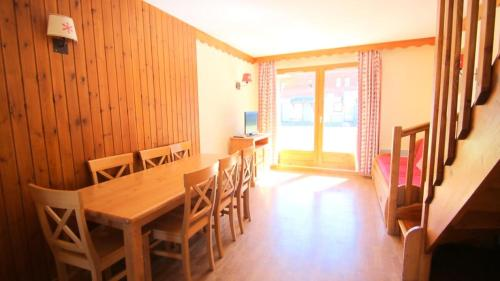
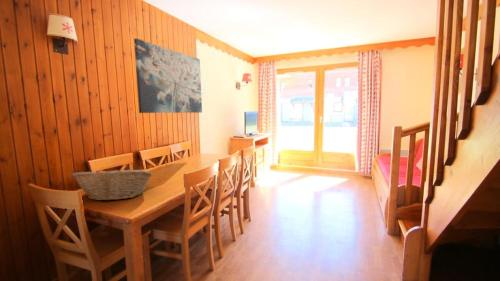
+ wall art (174, 82)
+ fruit basket (114, 180)
